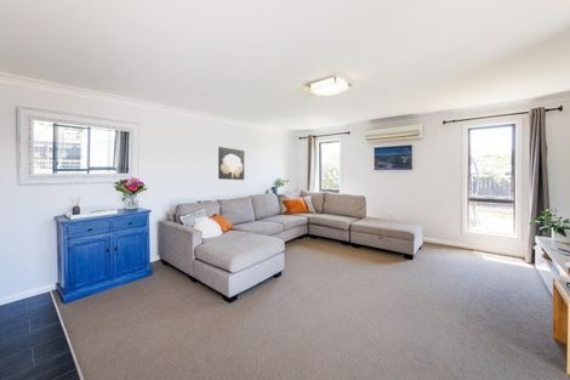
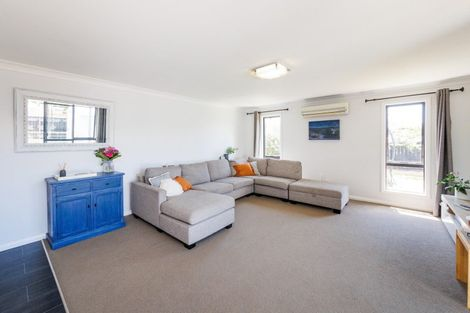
- wall art (232, 164)
